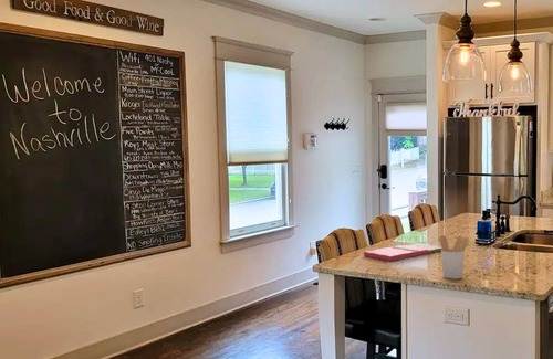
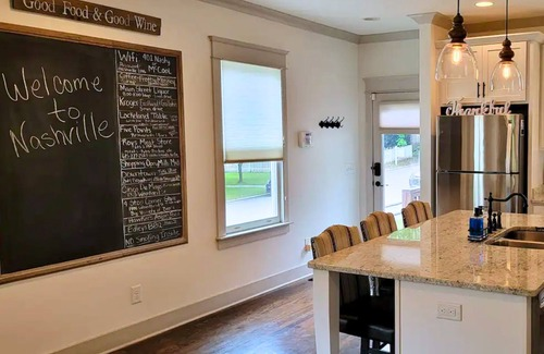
- cutting board (407, 249)
- utensil holder (456, 255)
